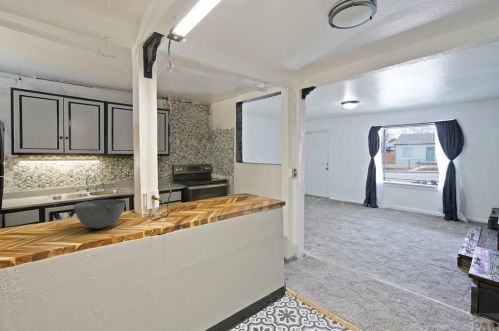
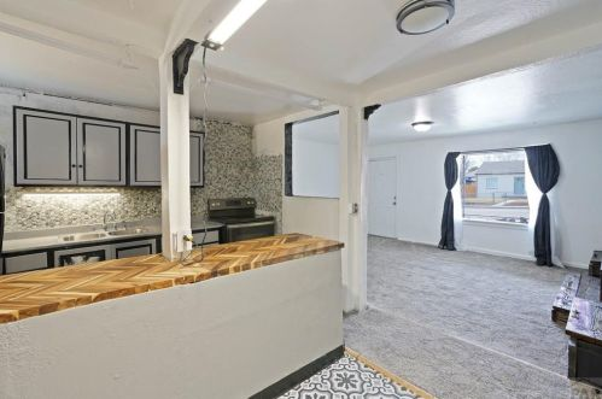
- bowl (101, 214)
